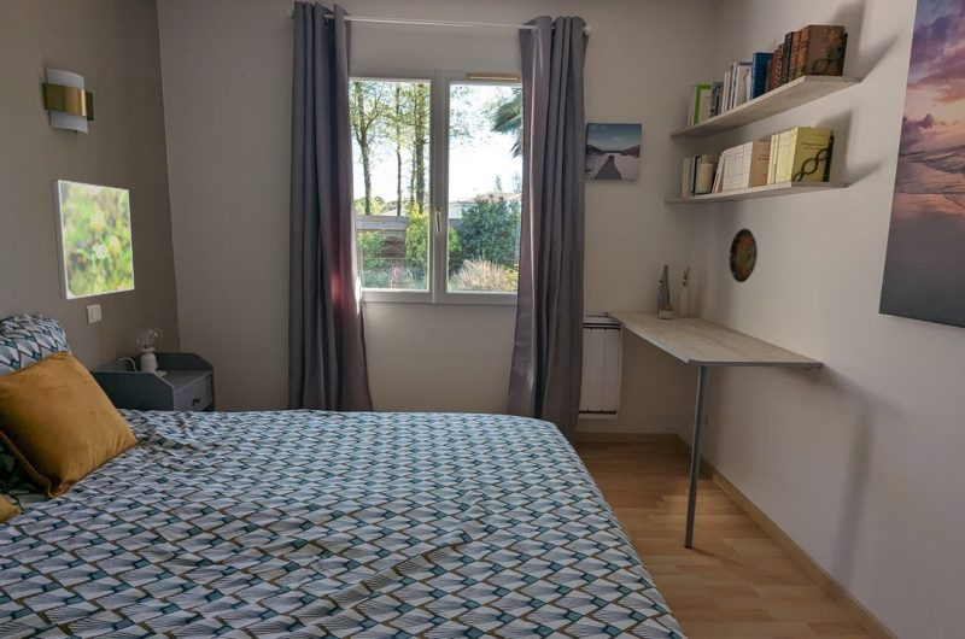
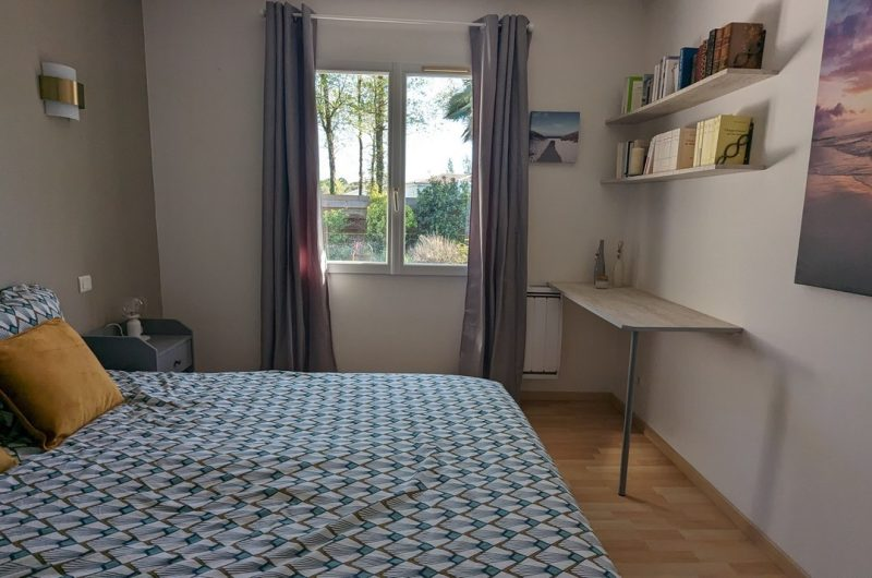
- decorative plate (744, 256)
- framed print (96, 240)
